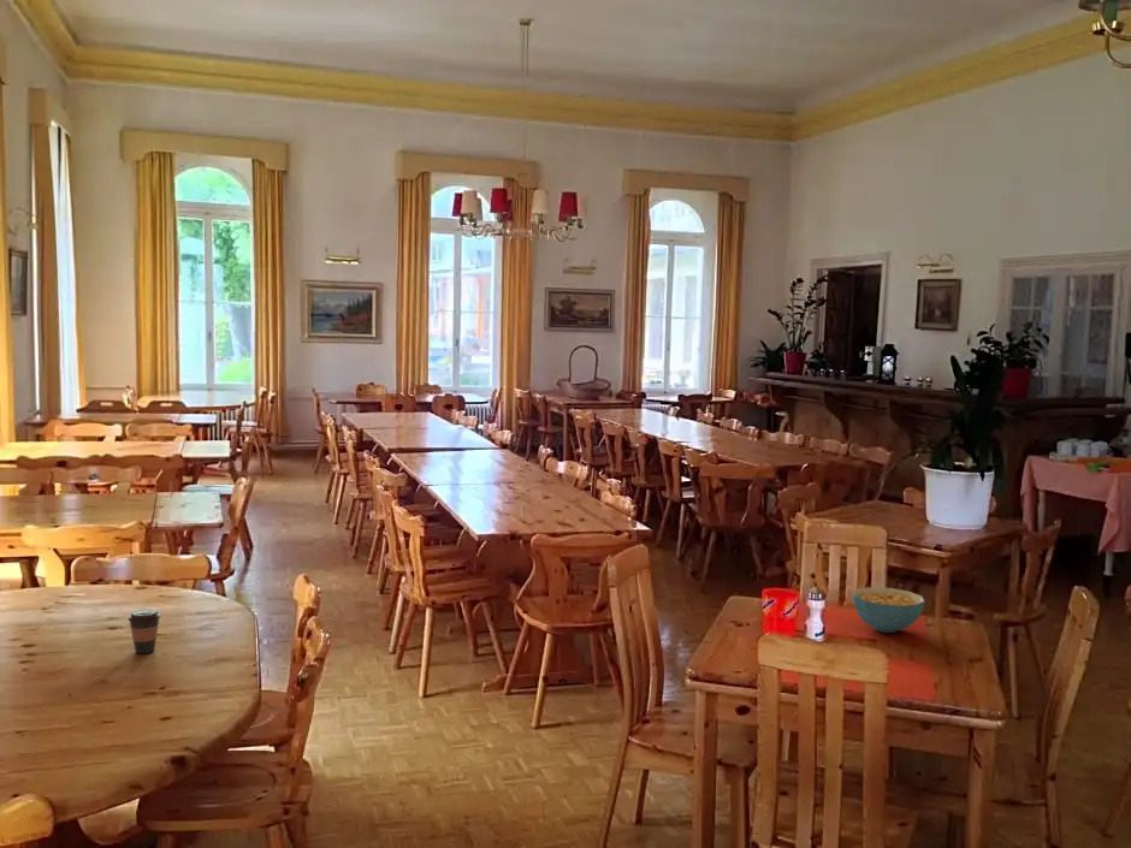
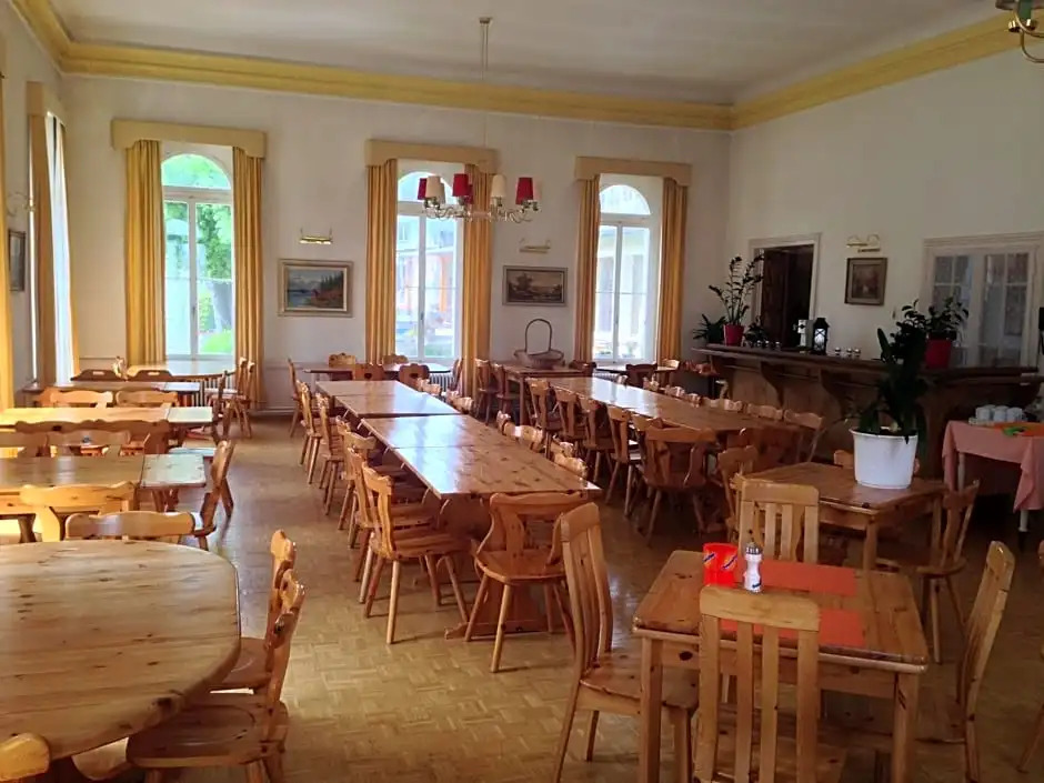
- cereal bowl (887, 612)
- coffee cup (144, 631)
